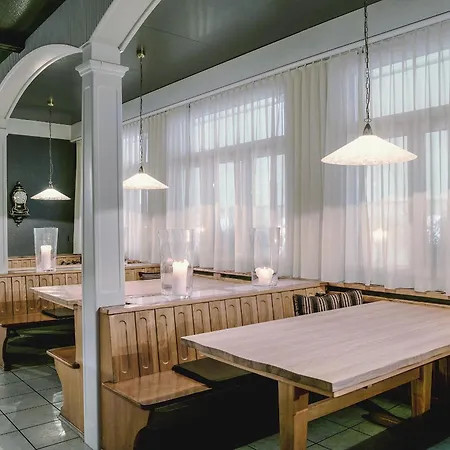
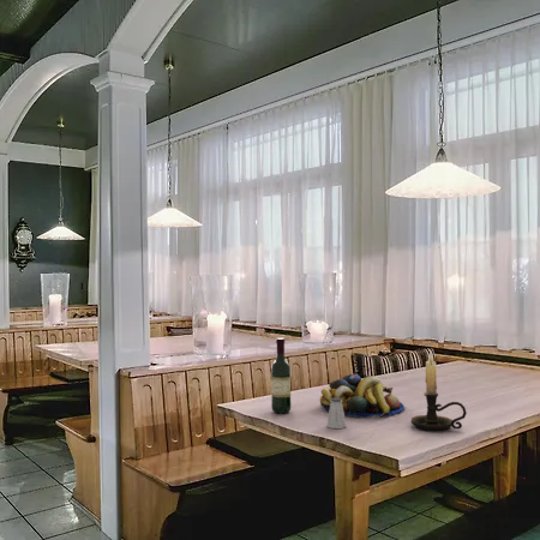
+ wine bottle (281, 374)
+ fruit bowl (362, 391)
+ saltshaker (336, 412)
+ candle holder (436, 389)
